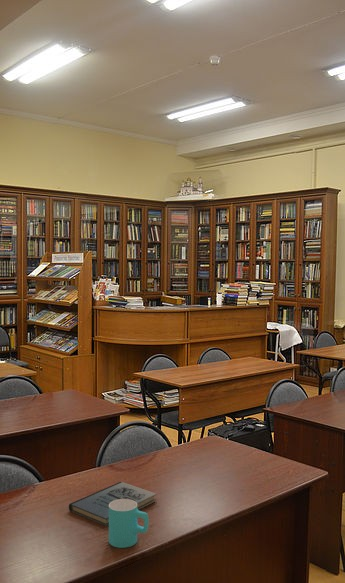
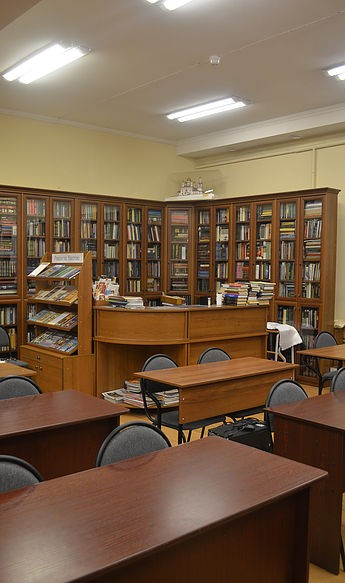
- book (113, 500)
- cup (126, 524)
